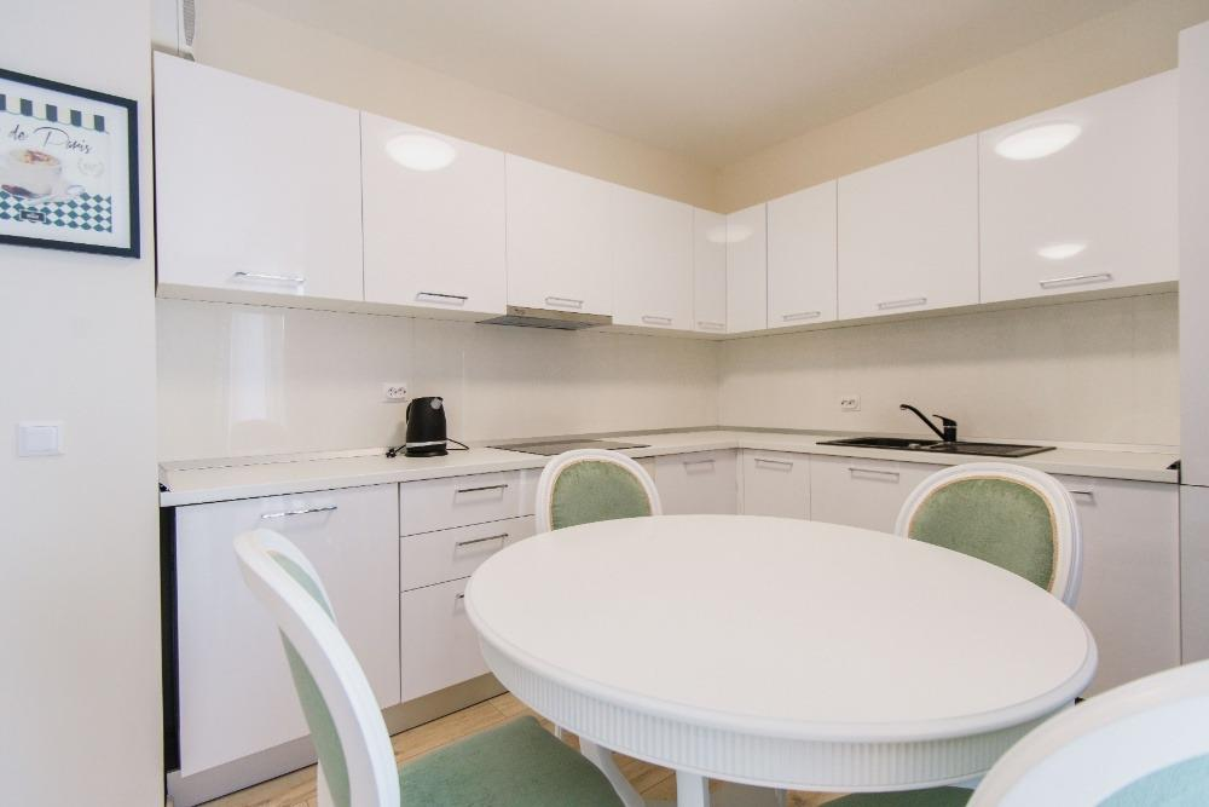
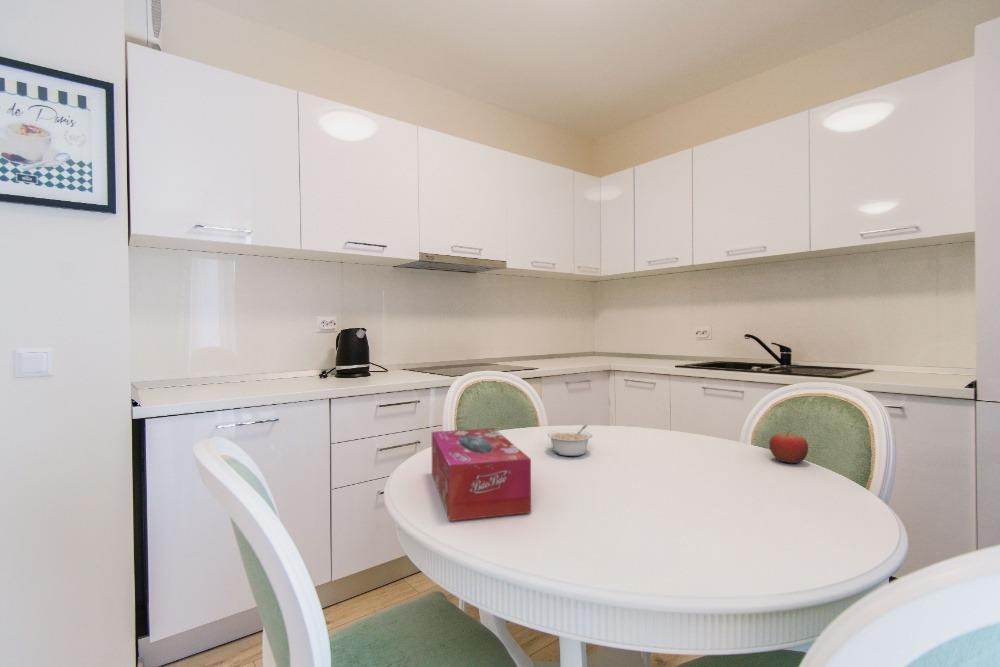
+ fruit (788, 445)
+ legume (569, 440)
+ tissue box (475, 467)
